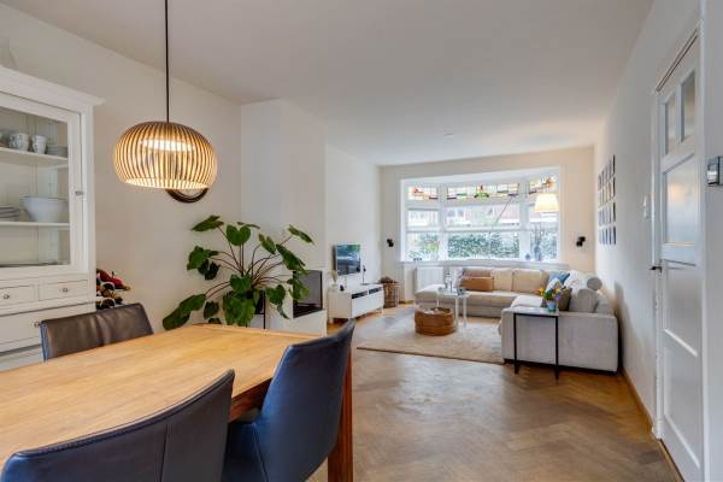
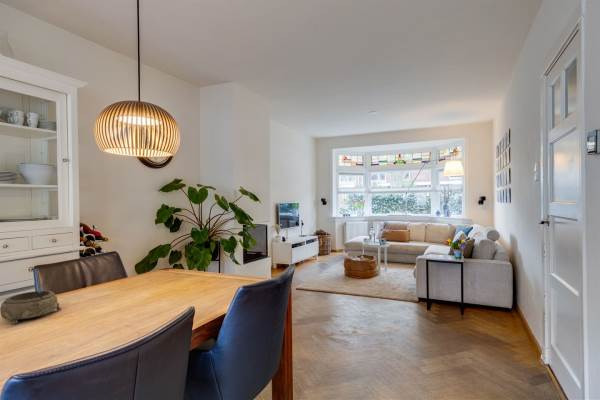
+ decorative bowl (32, 305)
